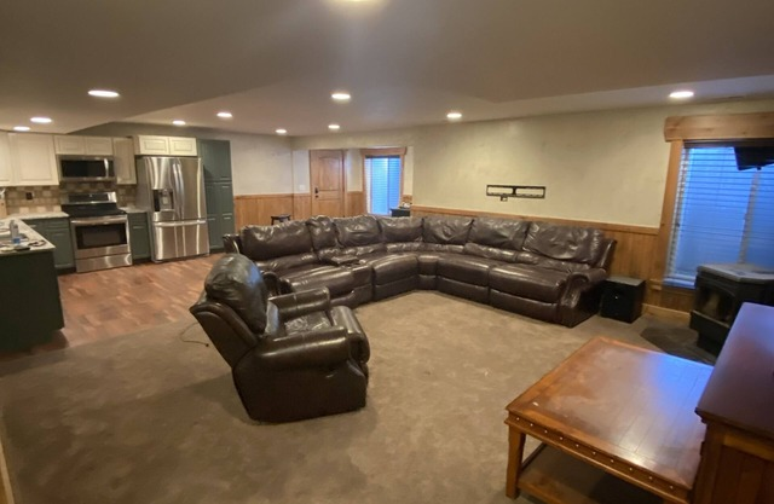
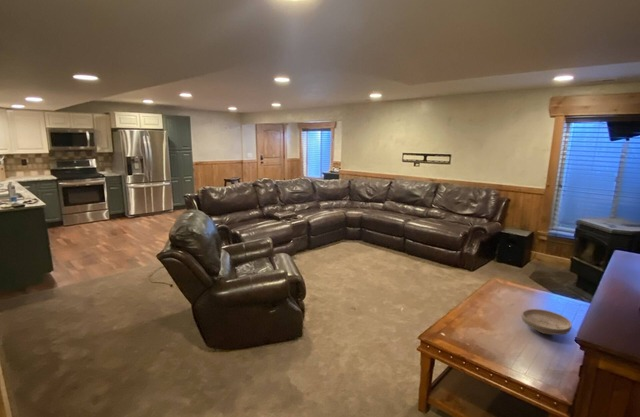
+ bowl (545, 324)
